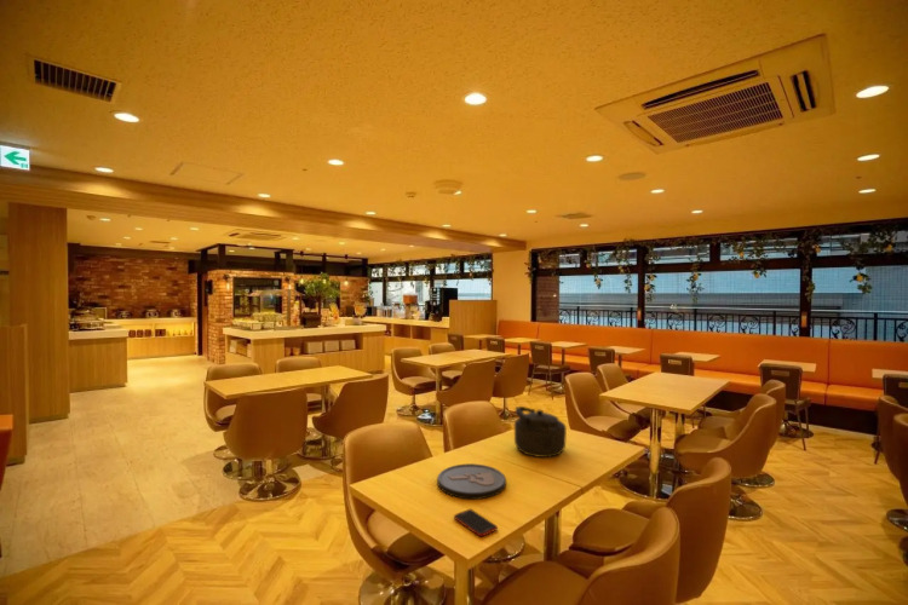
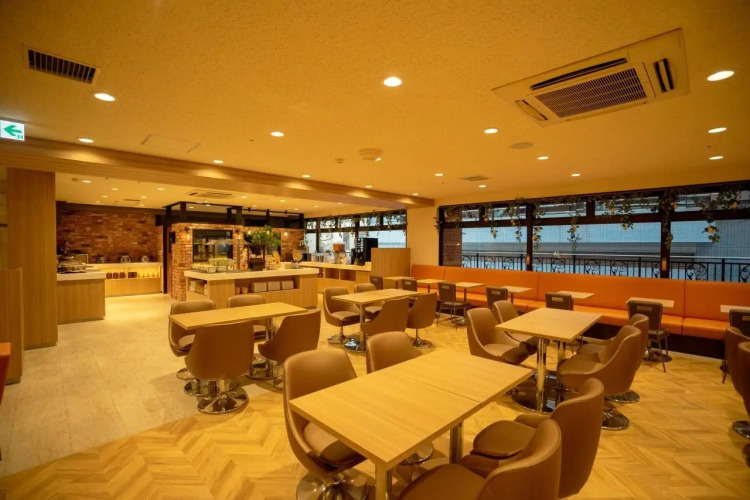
- cell phone (475, 522)
- kettle (539, 430)
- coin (471, 479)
